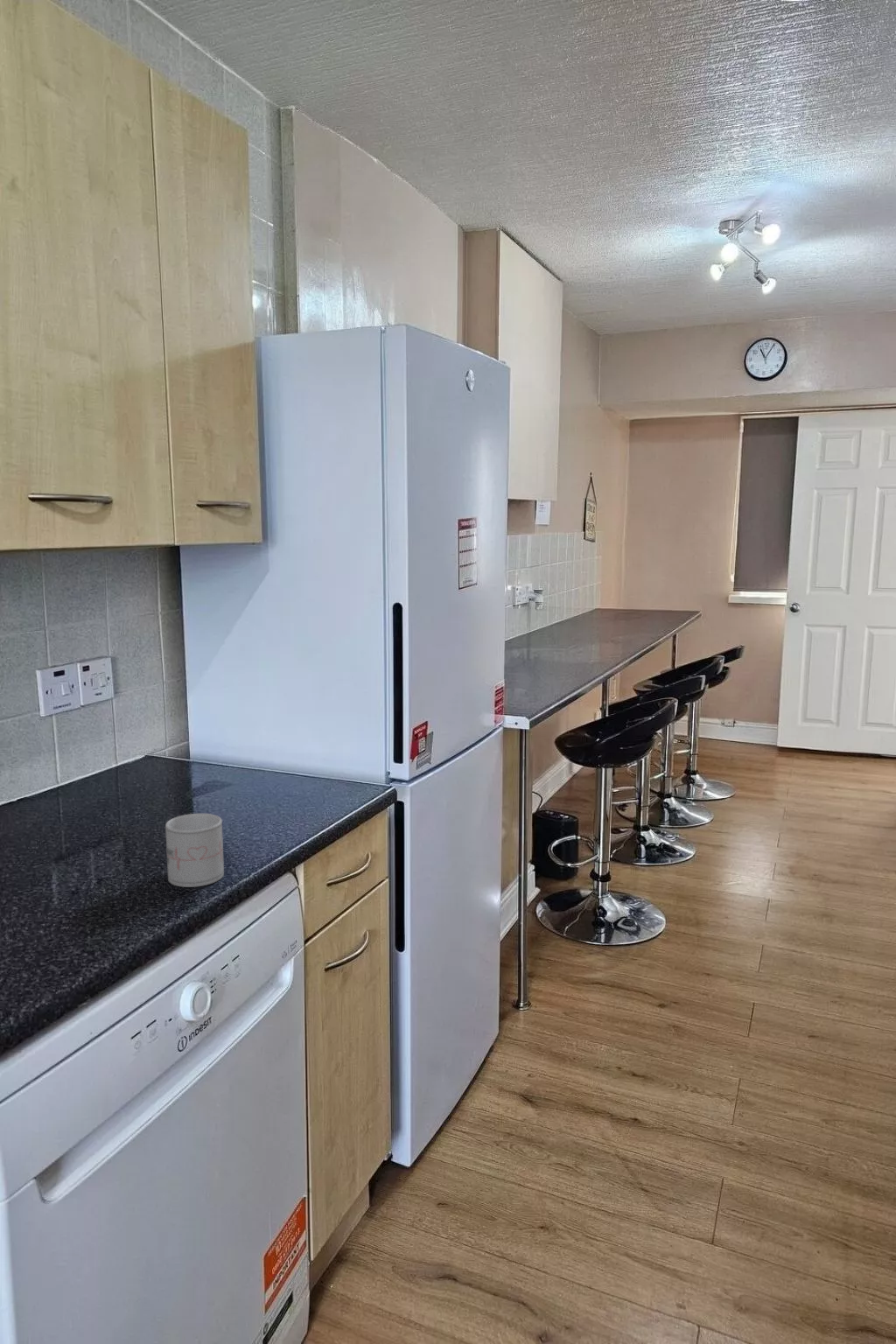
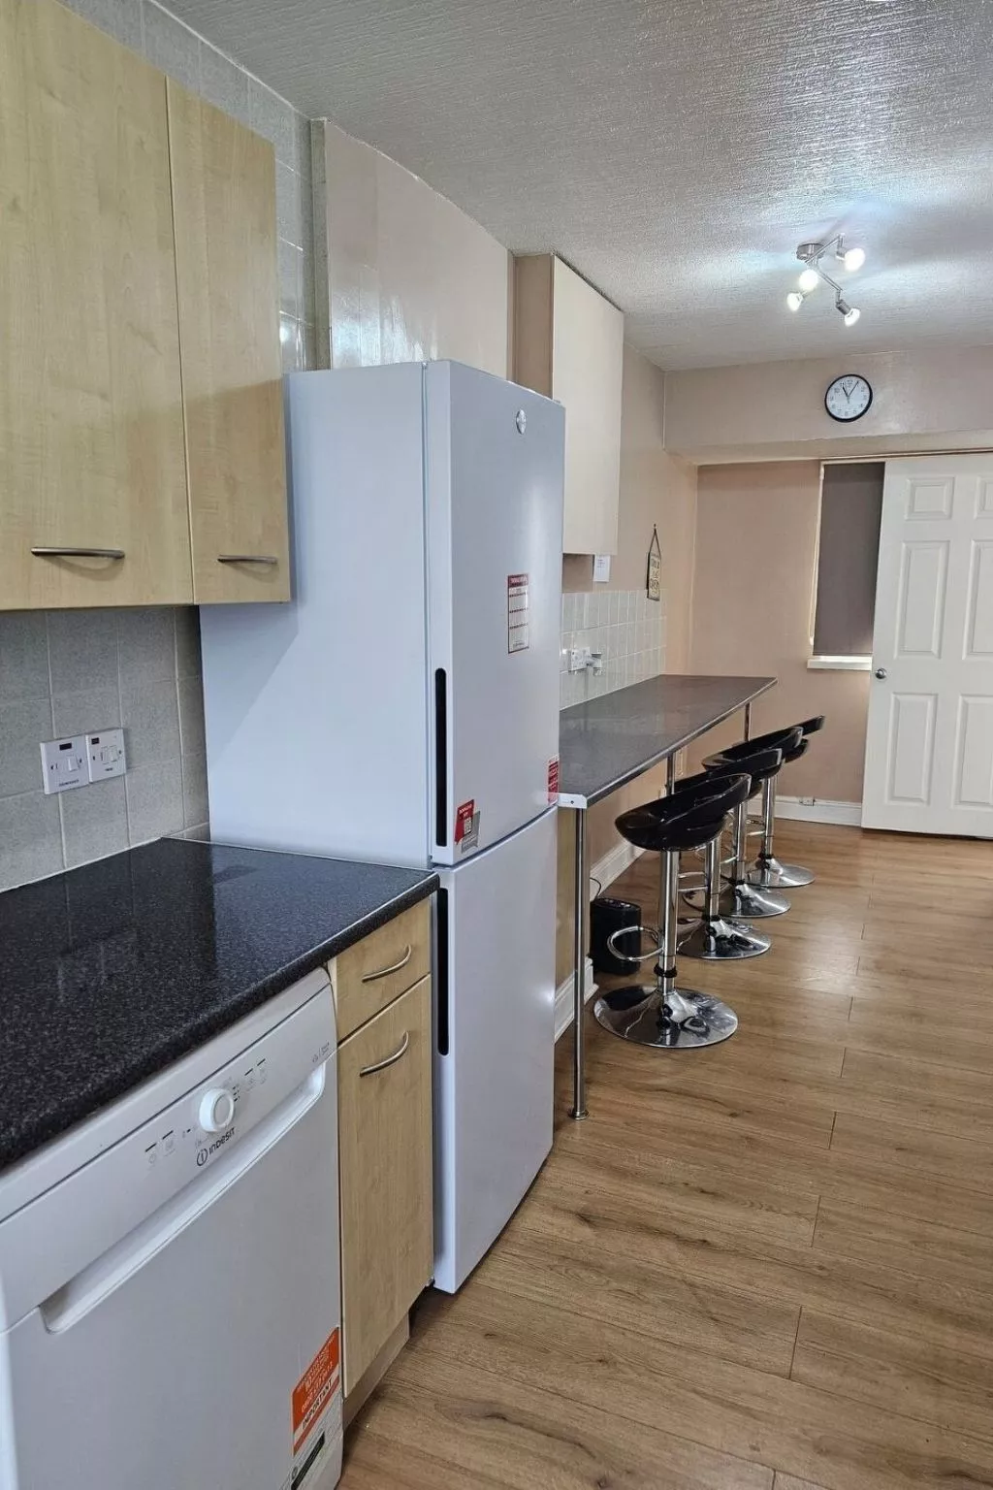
- mug (197, 844)
